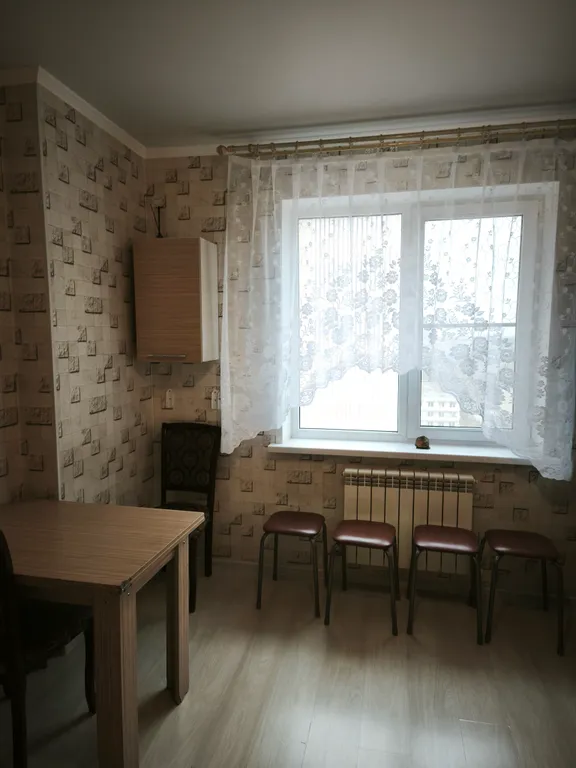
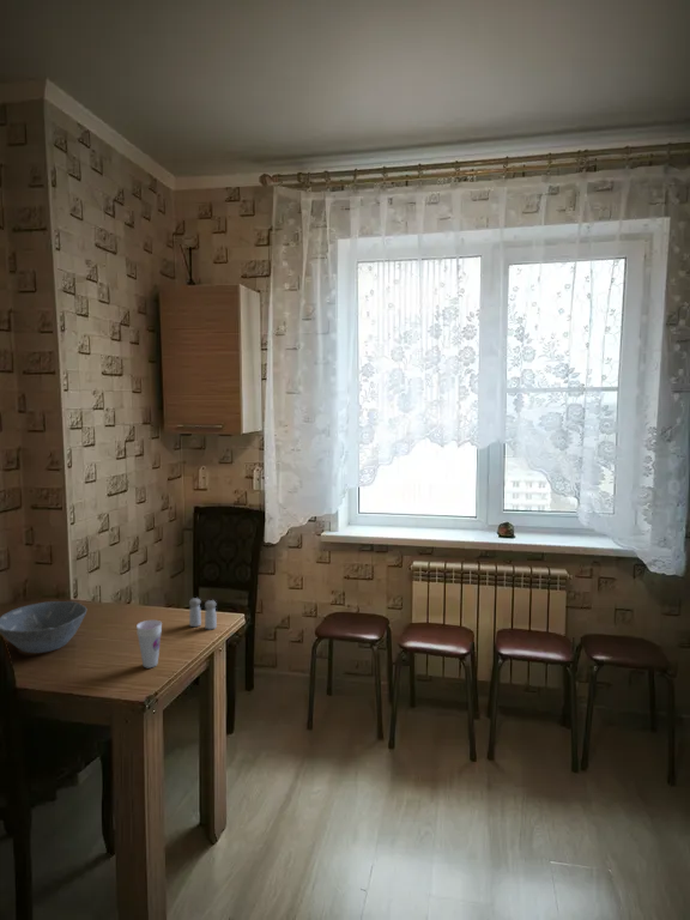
+ cup (150, 644)
+ salt and pepper shaker (200, 612)
+ bowl (42, 629)
